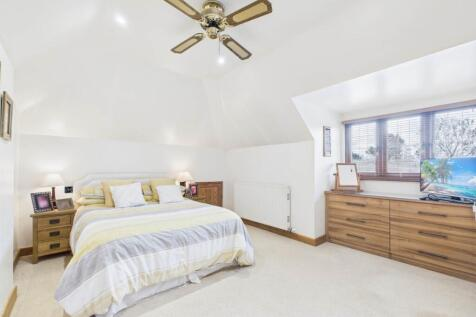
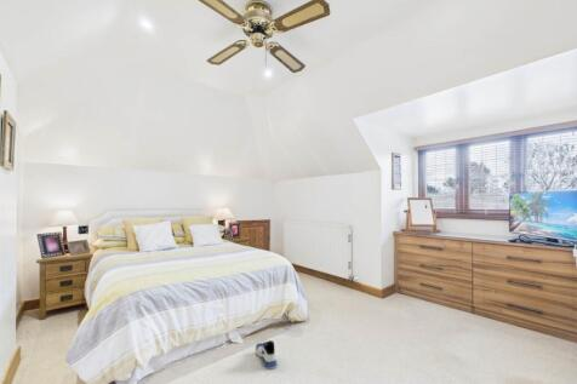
+ sneaker (267, 348)
